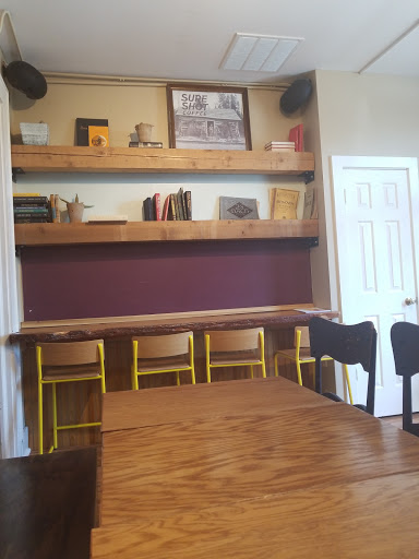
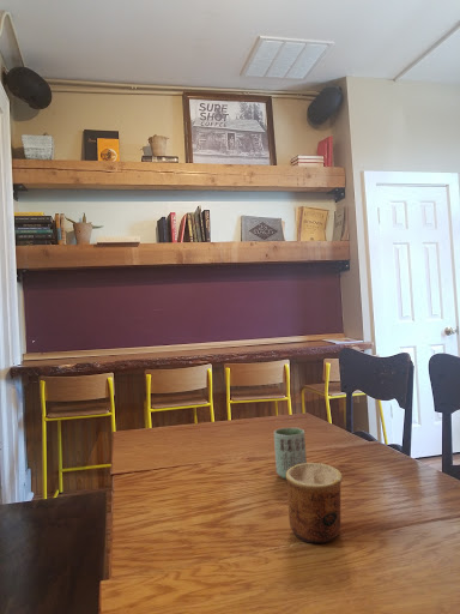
+ cup (290, 452)
+ cup (315, 502)
